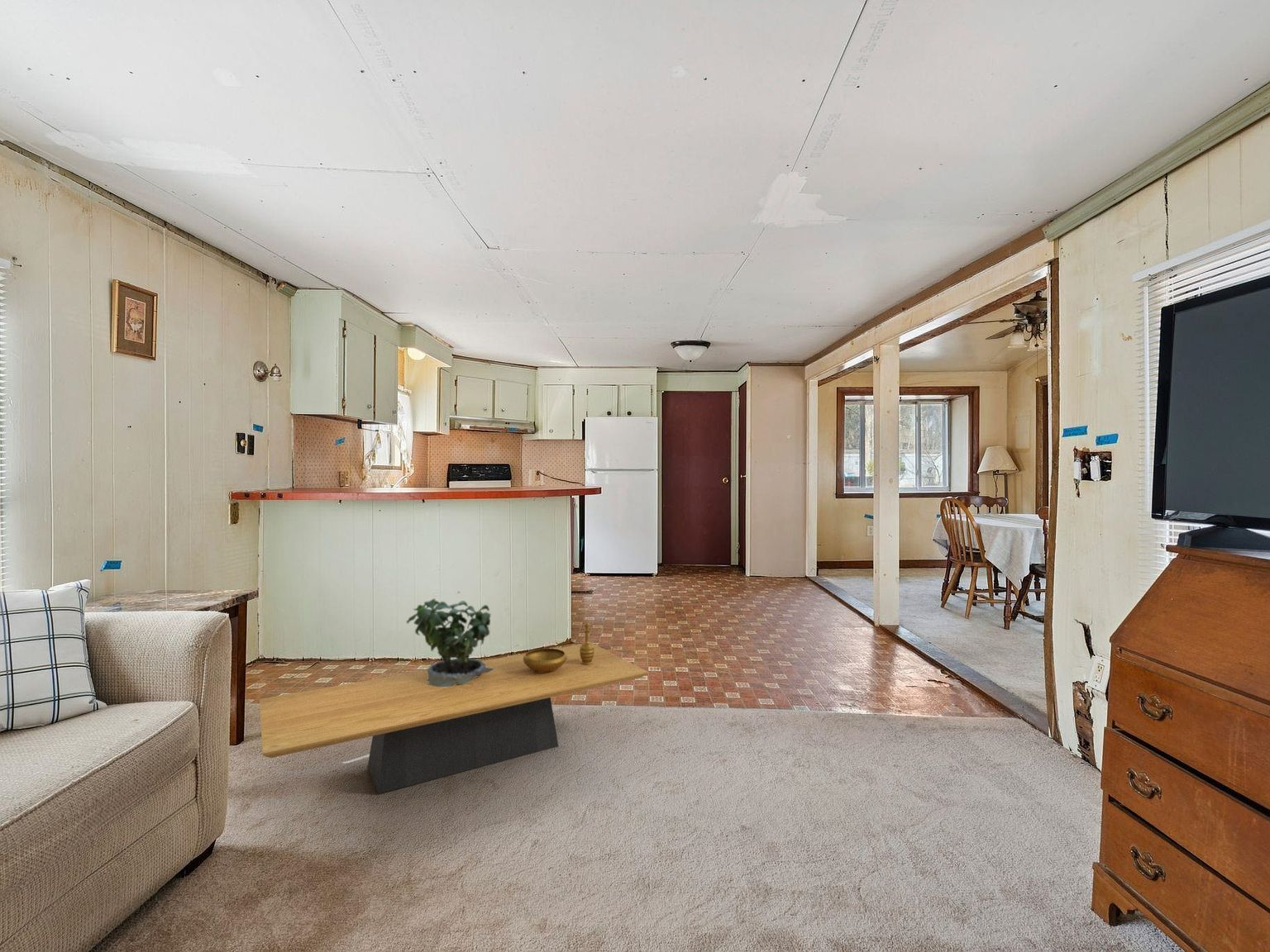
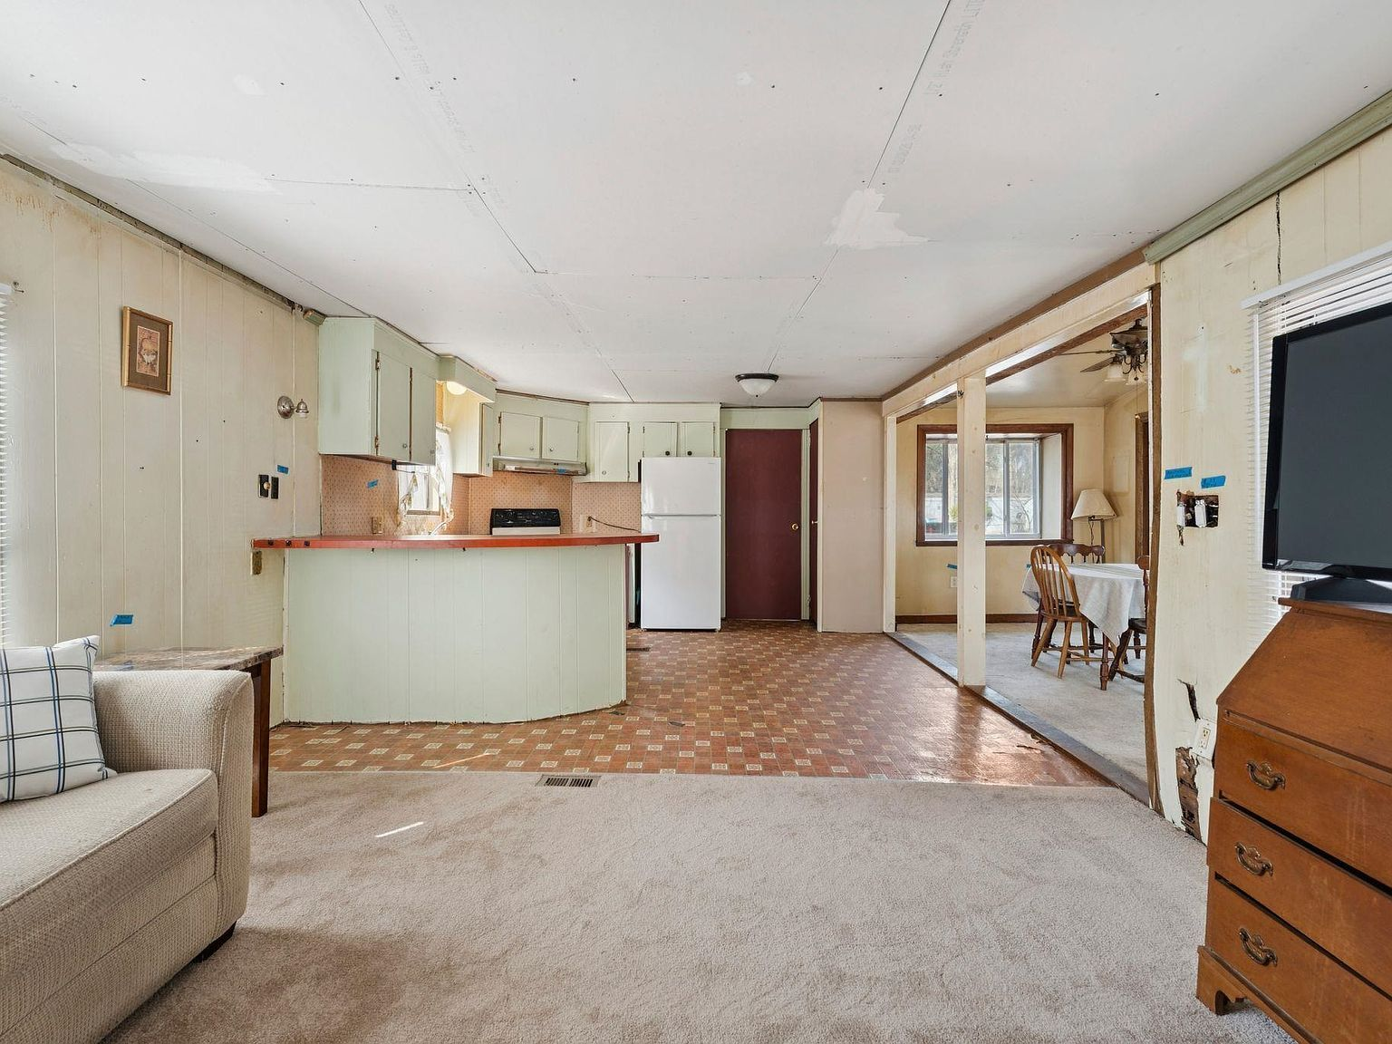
- potted plant (451, 634)
- decorative bowl (560, 650)
- coffee table (466, 720)
